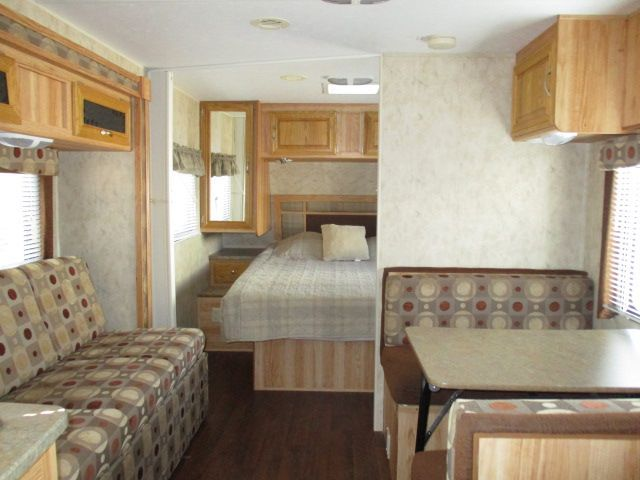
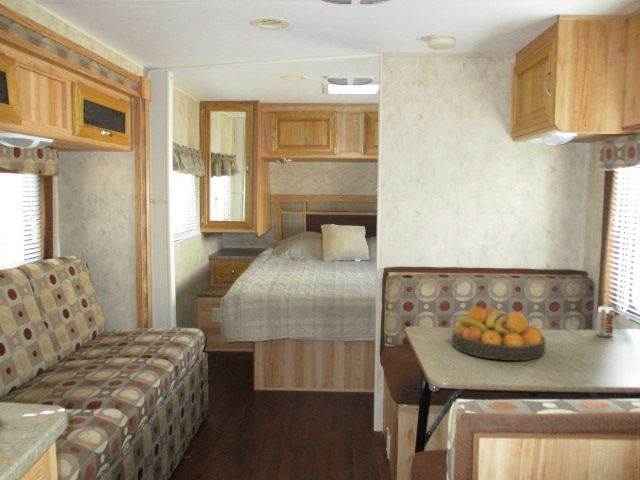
+ fruit bowl (498, 328)
+ beverage can (605, 321)
